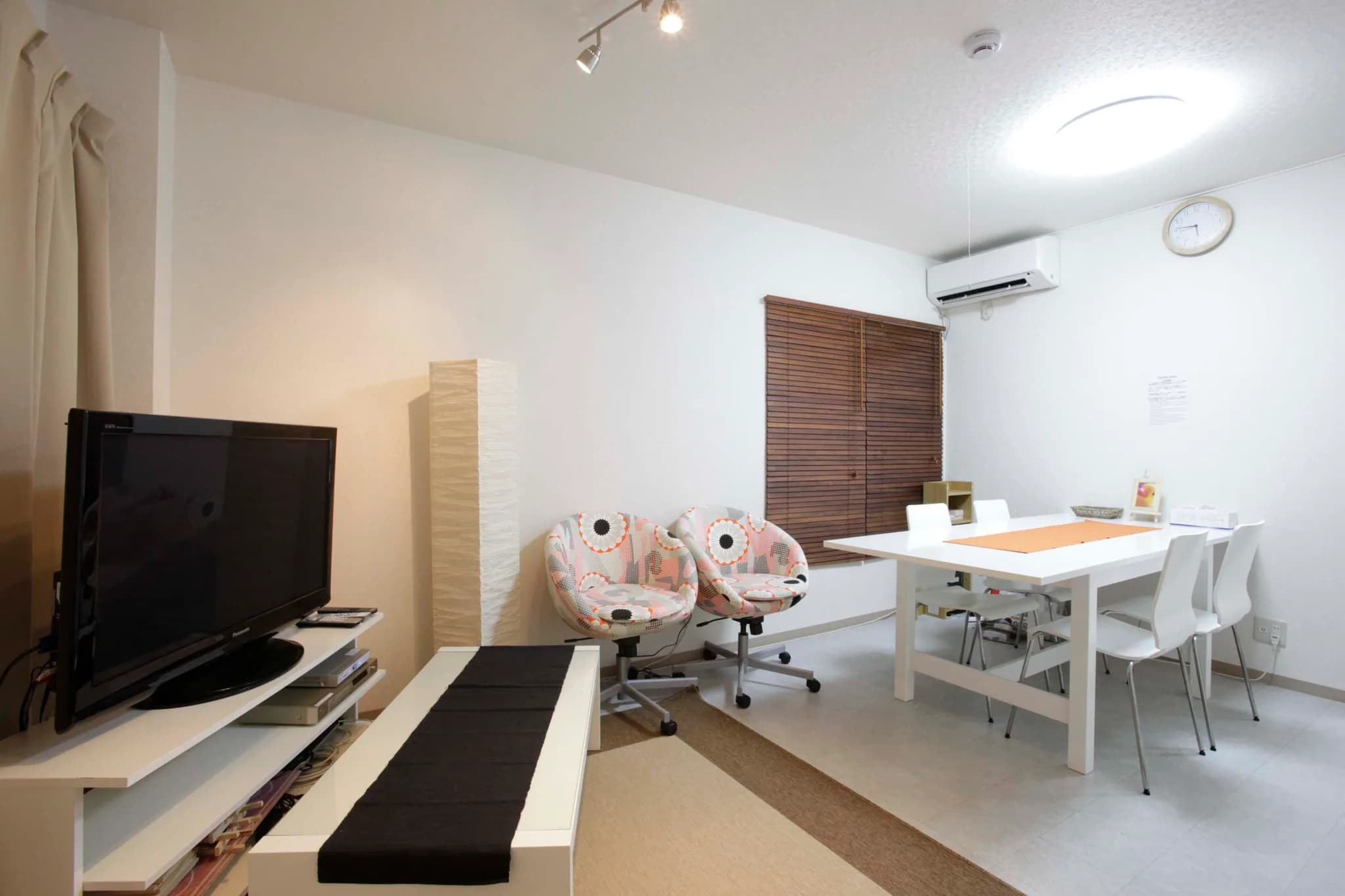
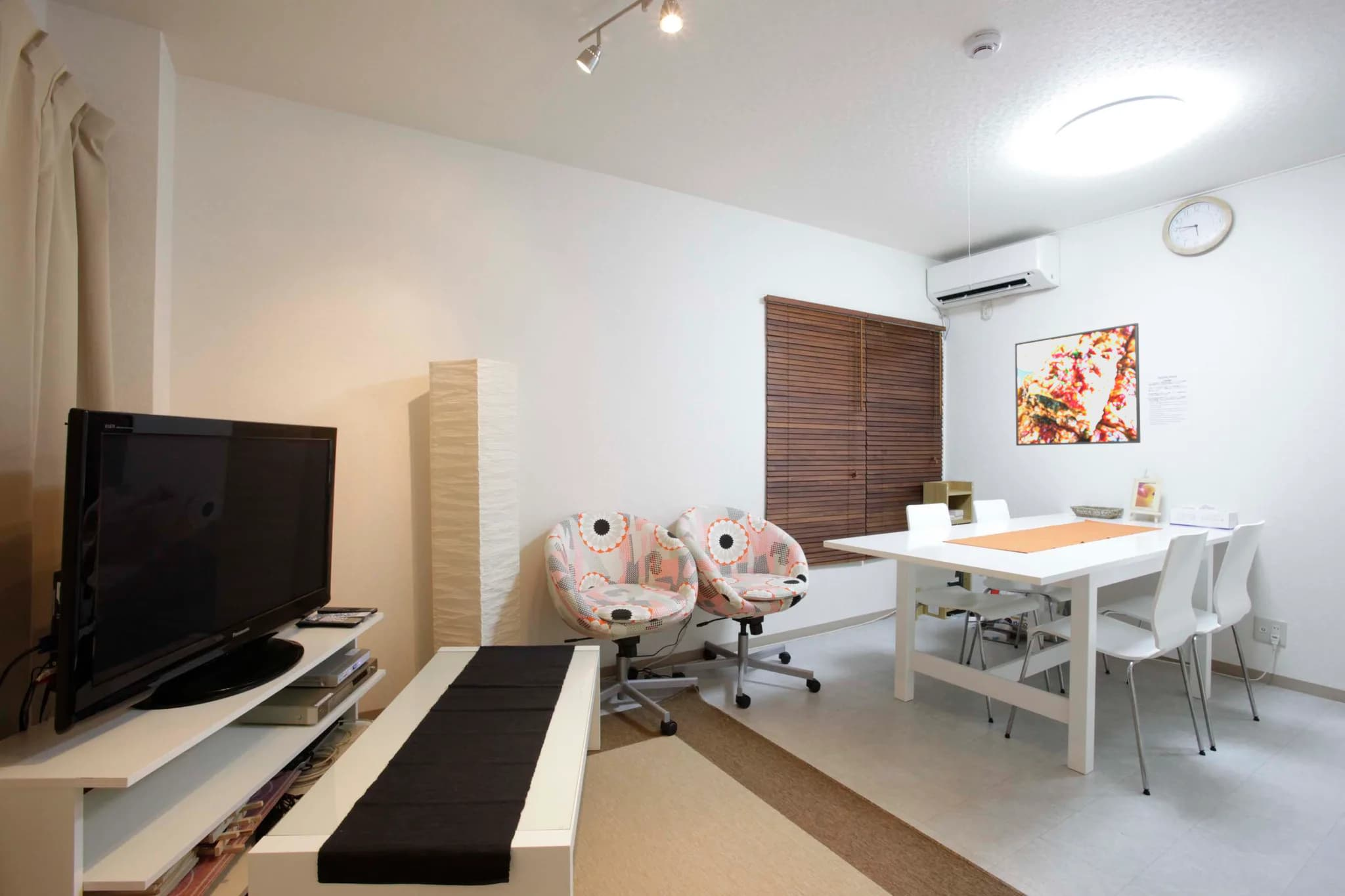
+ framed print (1072, 389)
